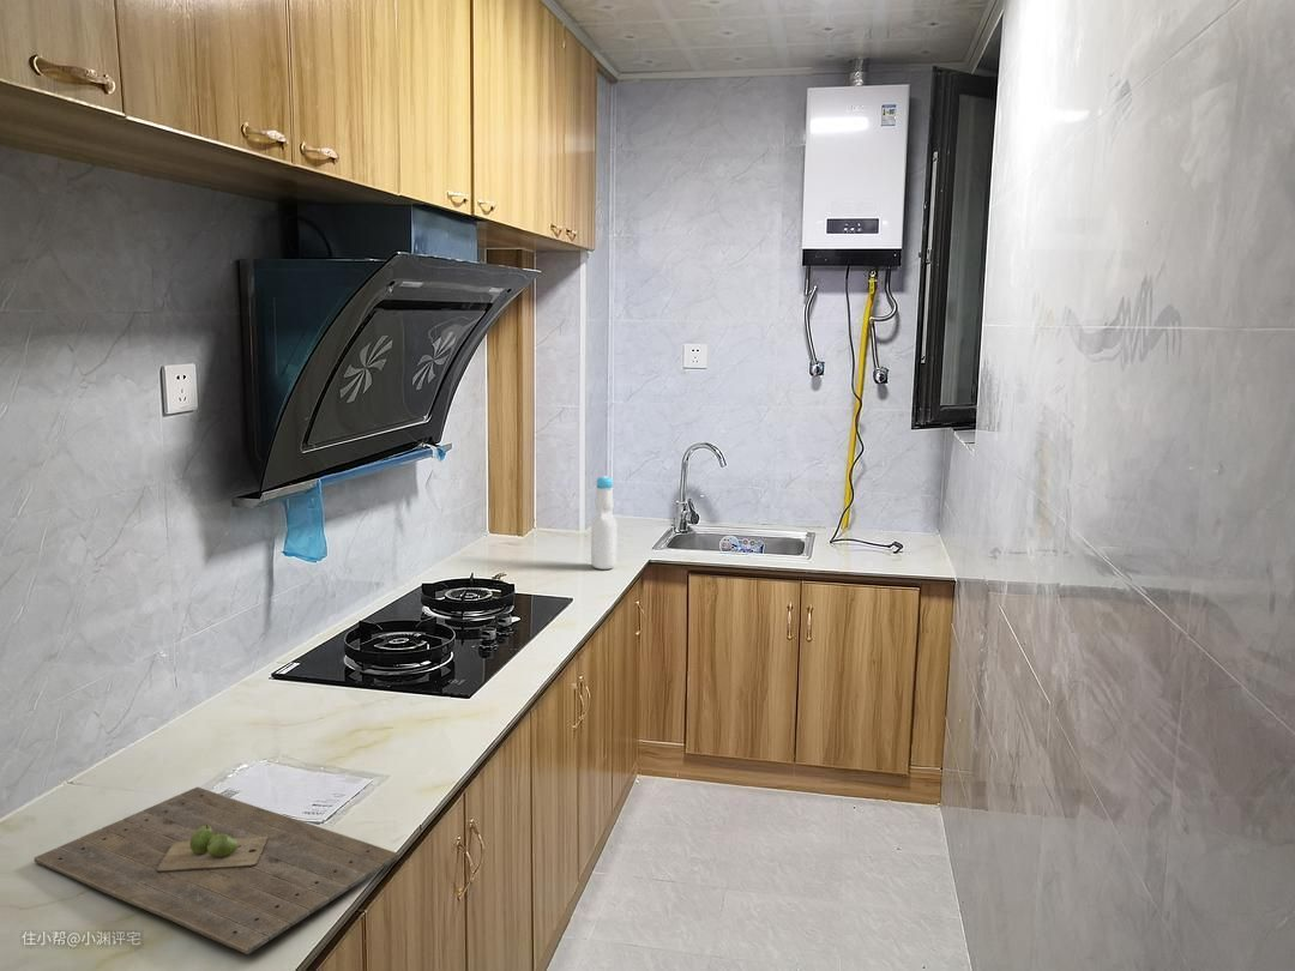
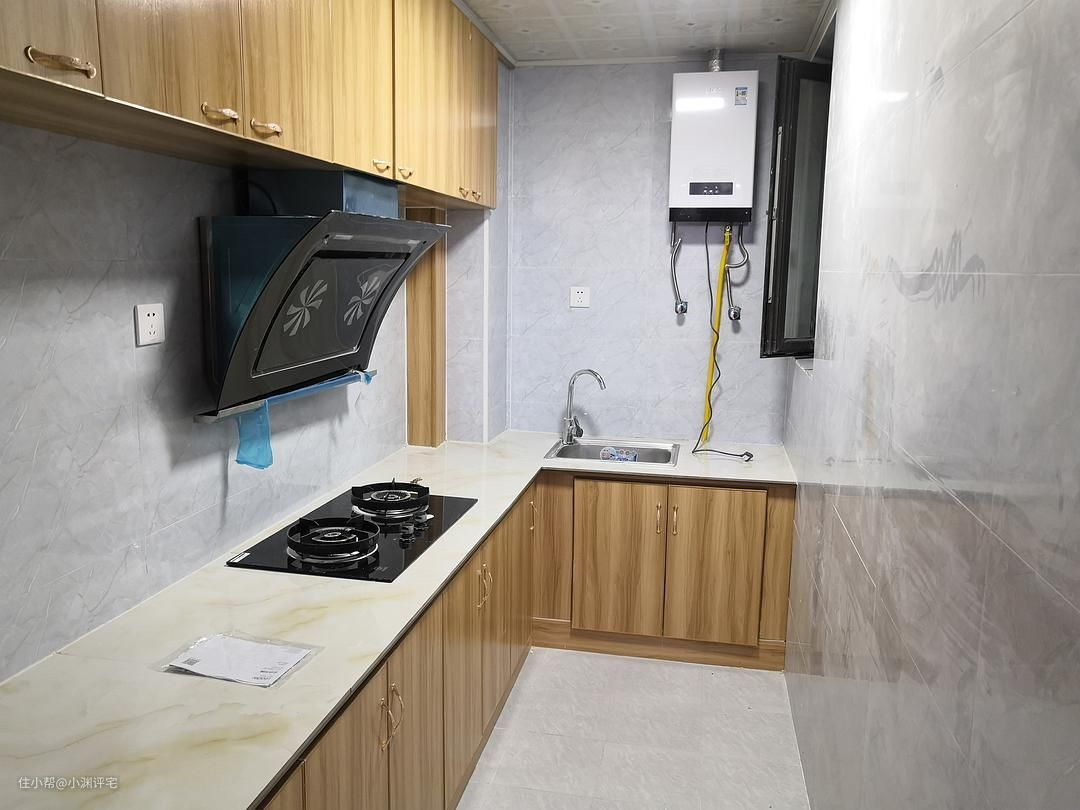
- bottle (603, 521)
- cutting board (217, 843)
